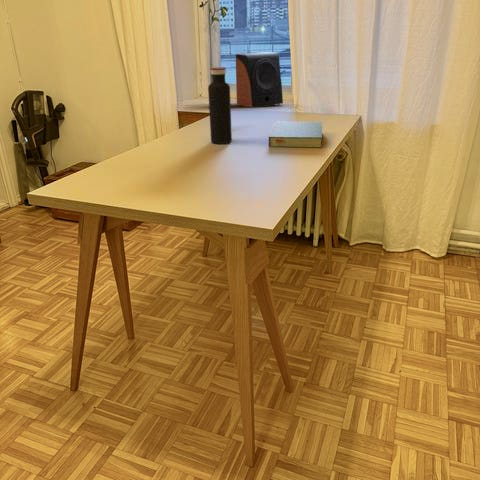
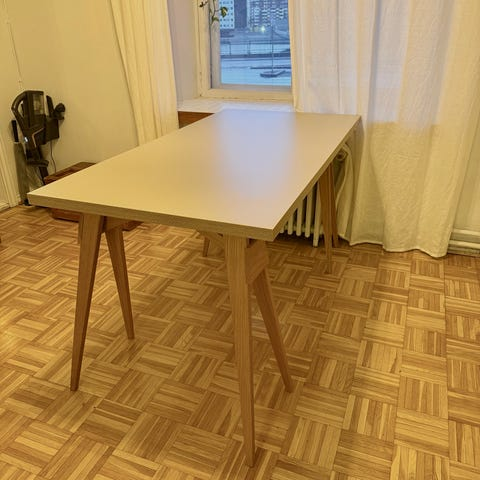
- hardcover book (296, 134)
- speaker (259, 79)
- water bottle (219, 106)
